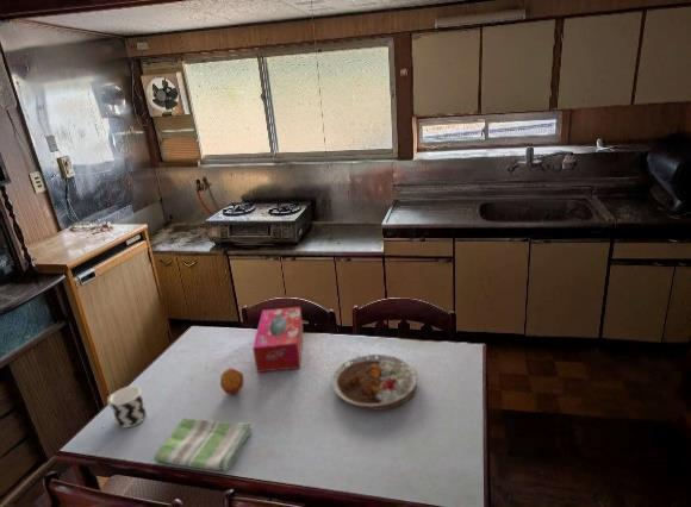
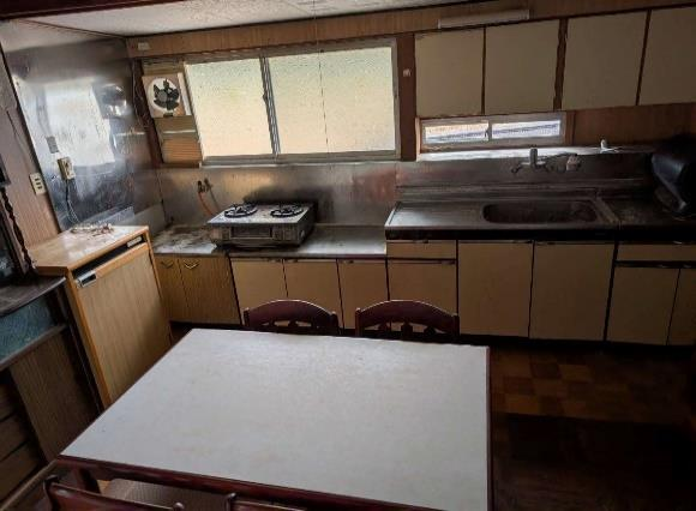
- tissue box (280, 337)
- cup (124, 406)
- plate (374, 378)
- fruit (231, 381)
- dish towel (204, 440)
